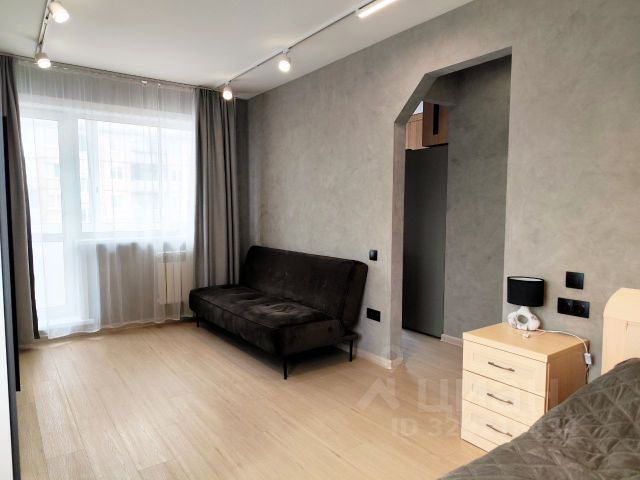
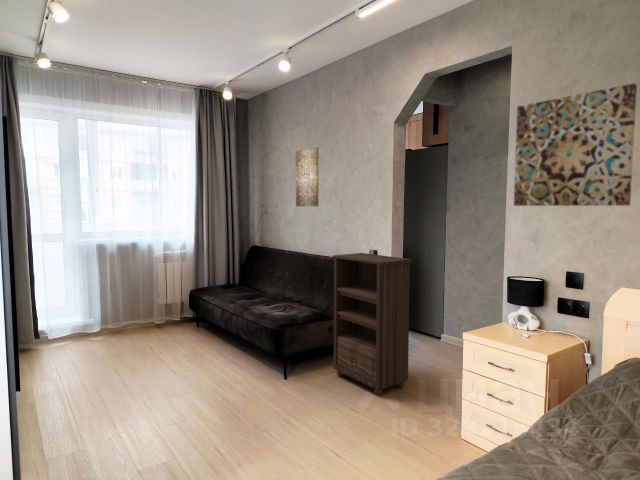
+ bookshelf (370, 319)
+ wall art (568, 151)
+ wall art (306, 178)
